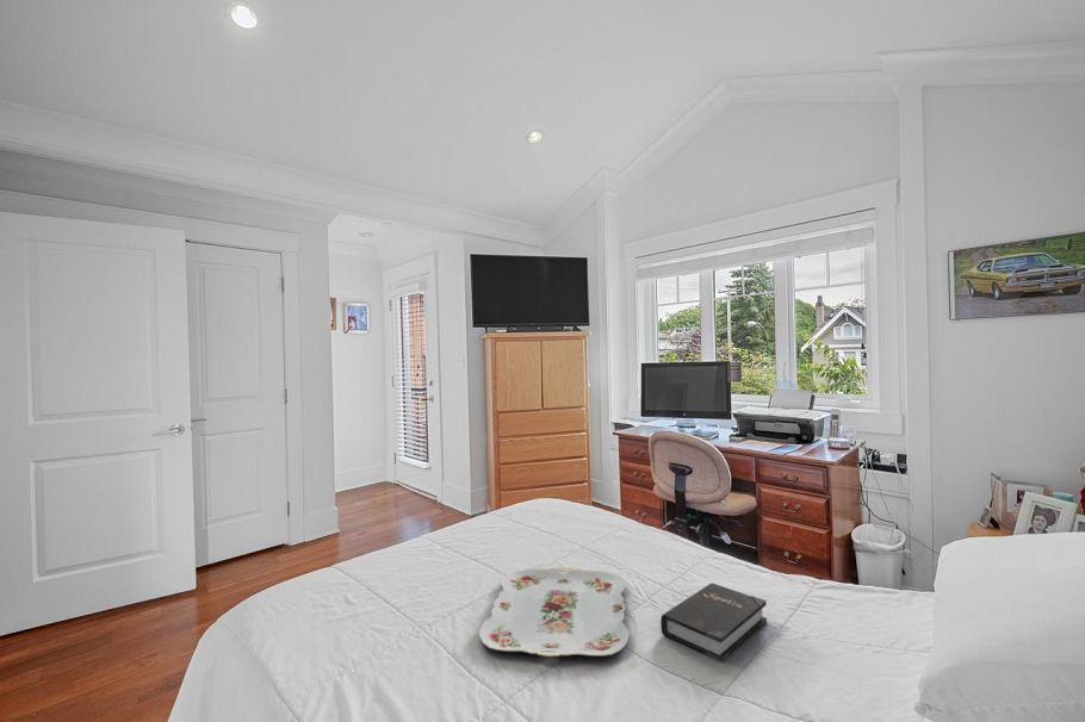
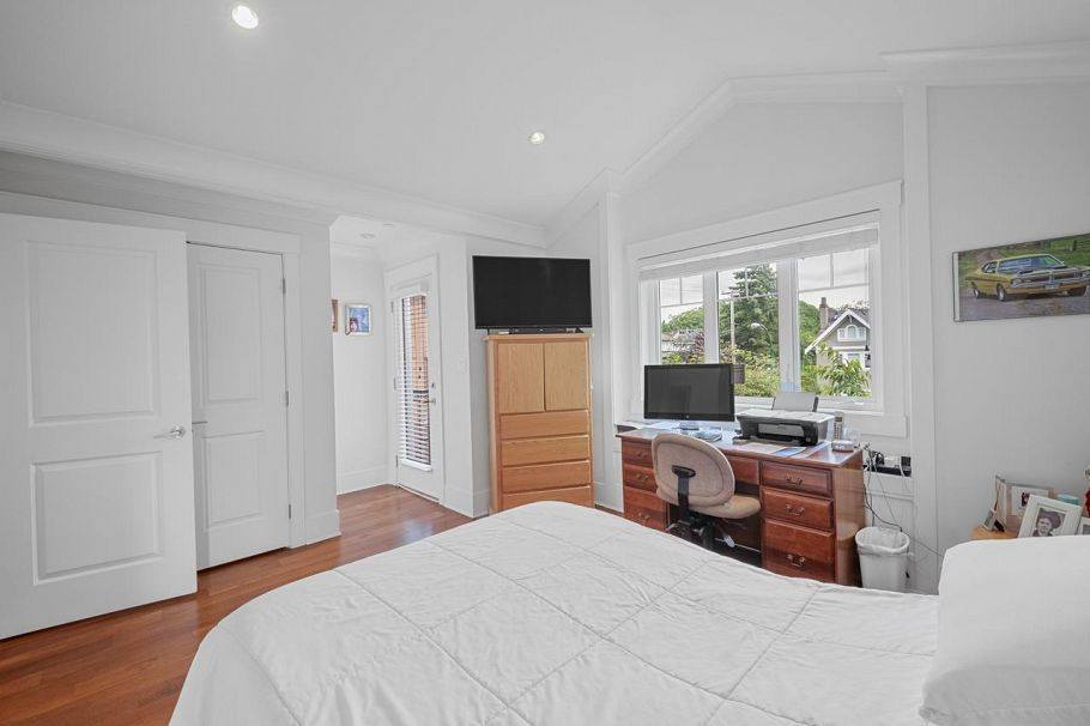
- hardback book (714, 617)
- serving tray (558, 606)
